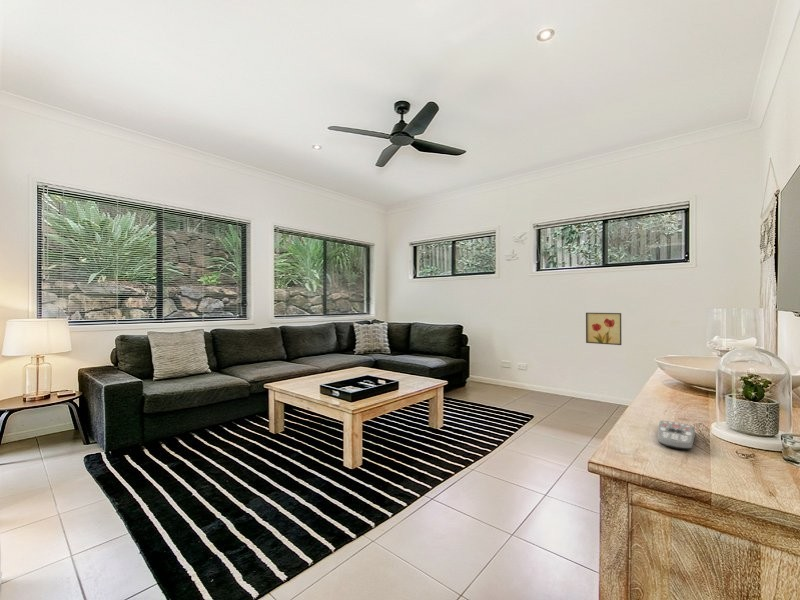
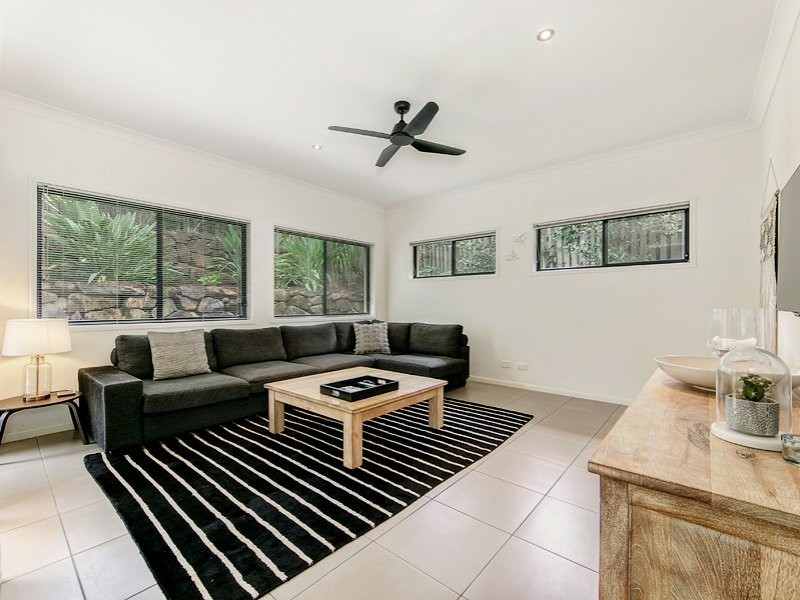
- wall art (603, 328)
- remote control (675, 434)
